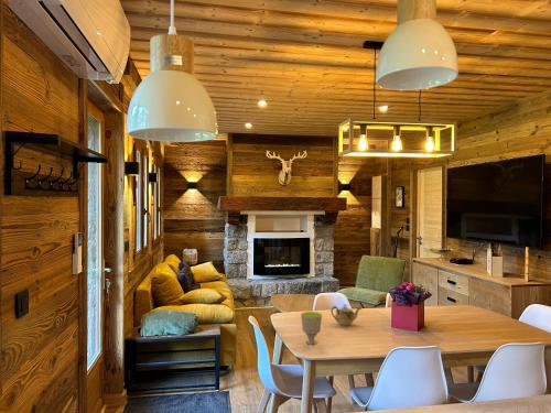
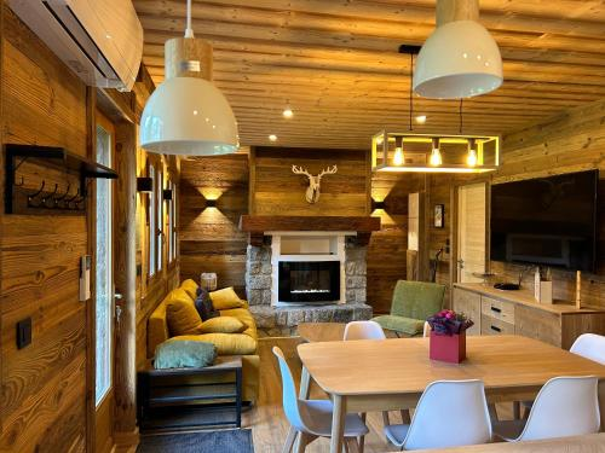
- teapot (346, 314)
- cup (311, 328)
